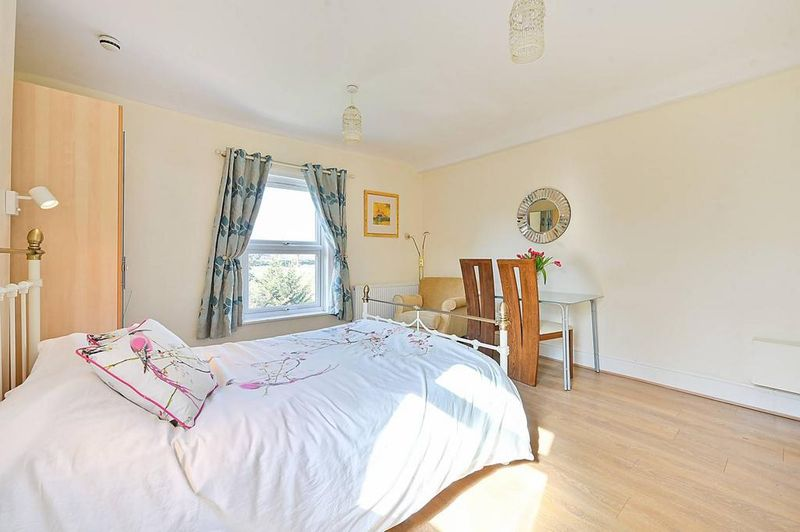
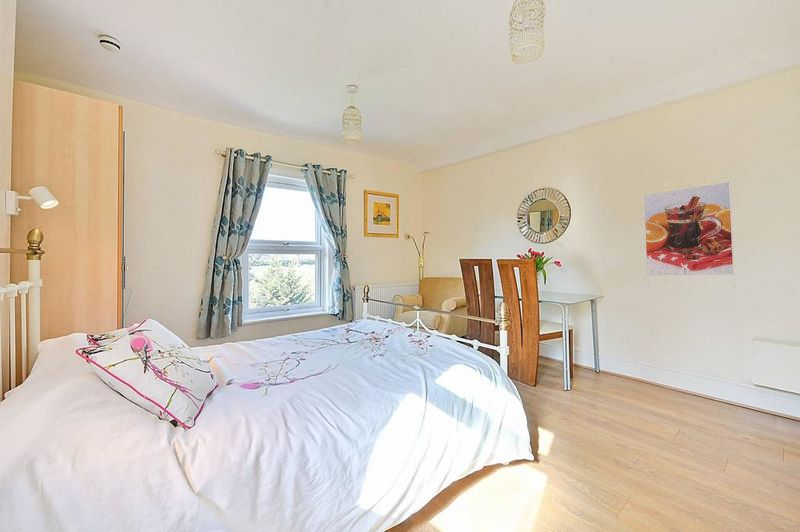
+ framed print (685, 232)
